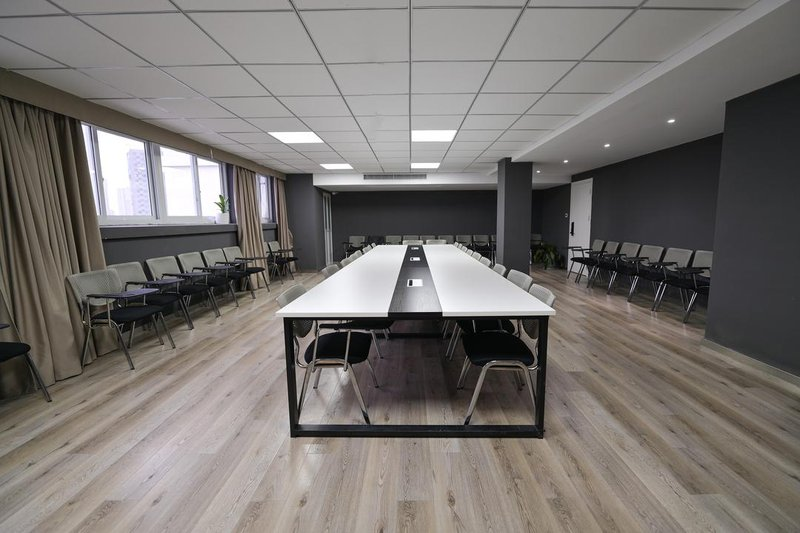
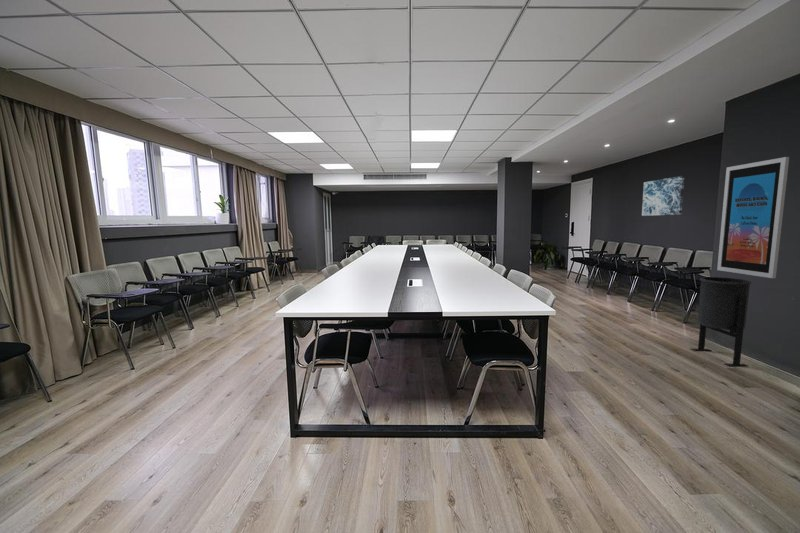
+ wall art (661, 197)
+ poster (749, 219)
+ trash can (721, 318)
